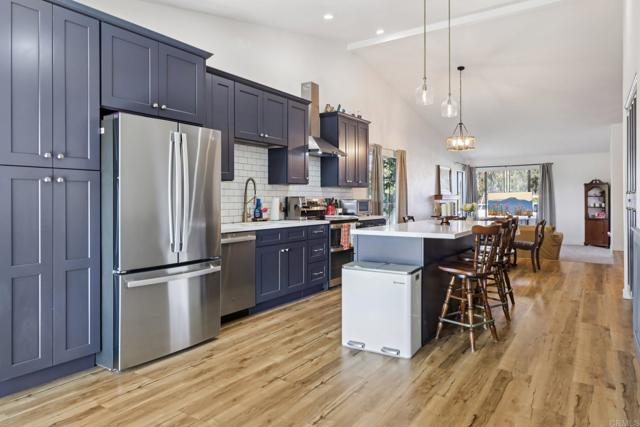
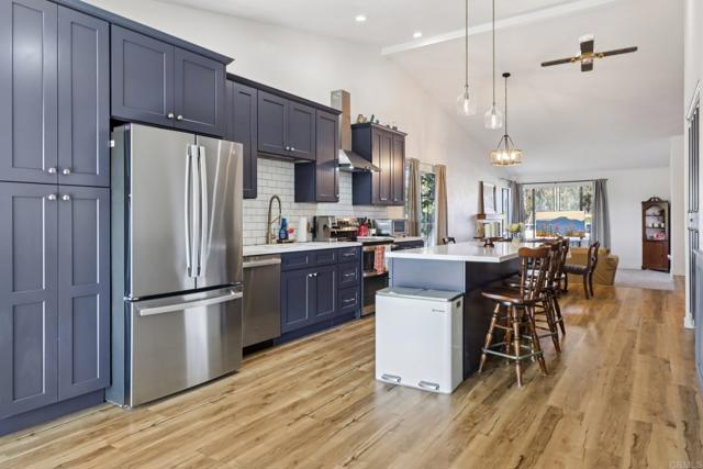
+ ceiling fan (587, 49)
